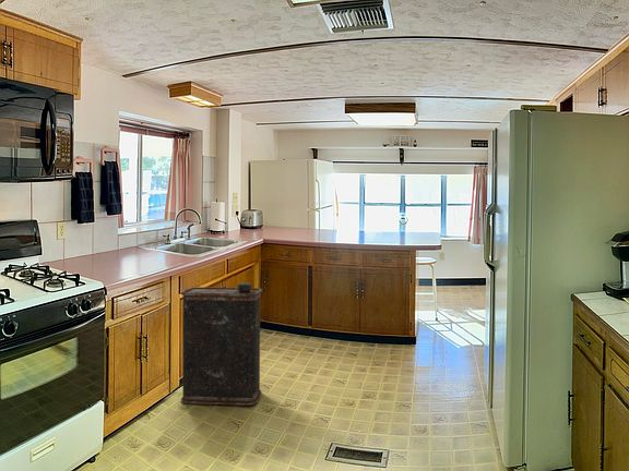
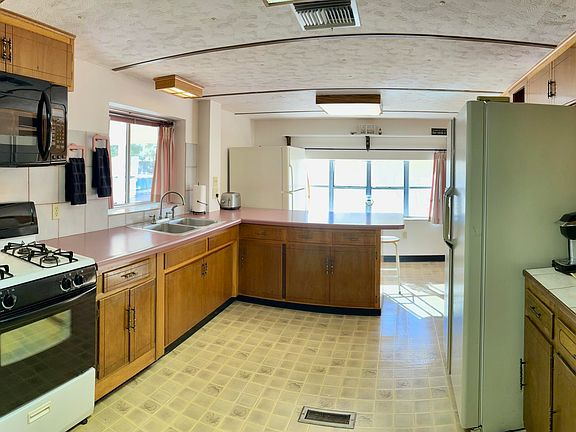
- oil can (222, 340)
